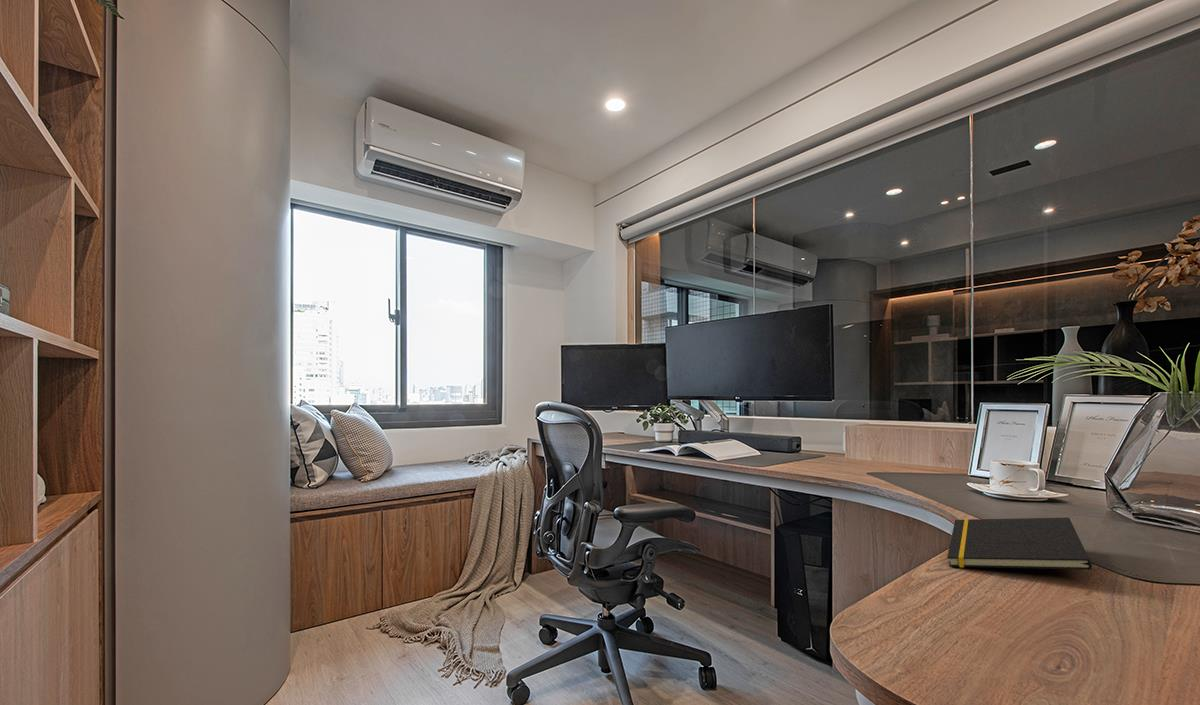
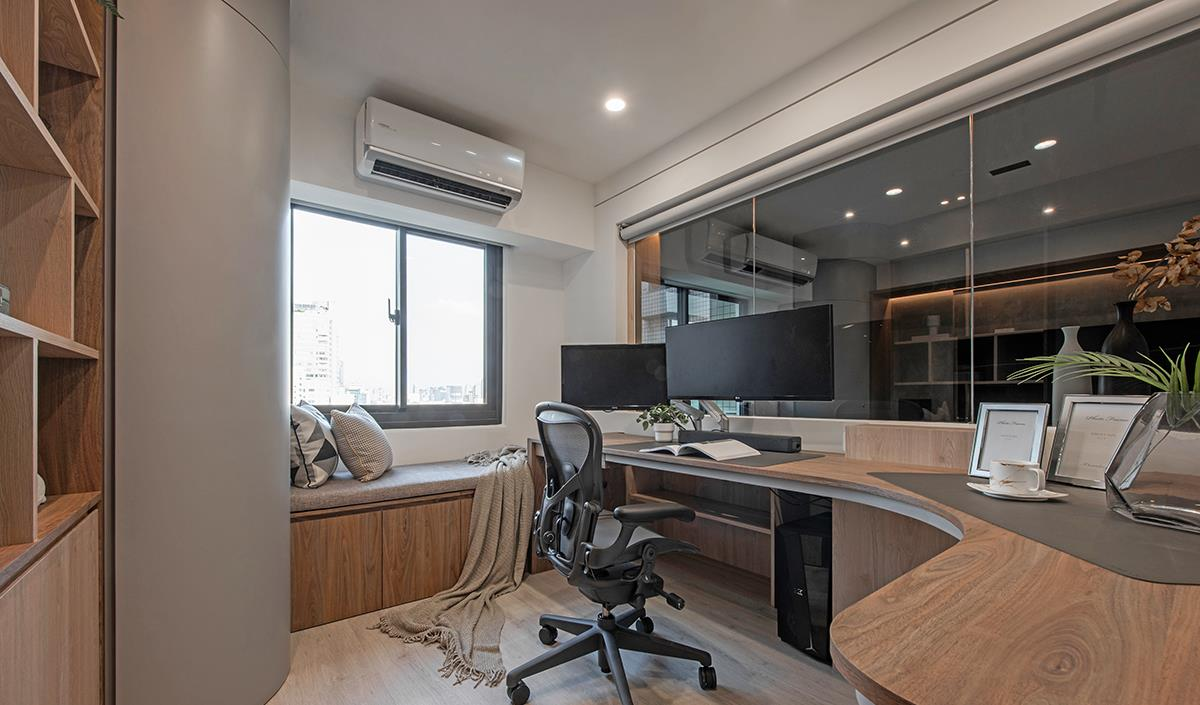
- notepad (1012, 540)
